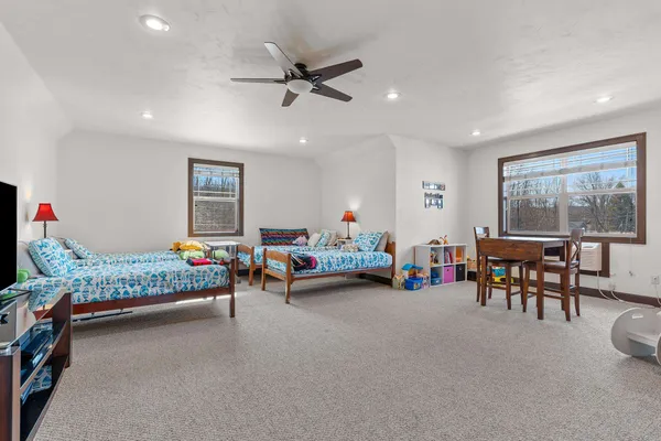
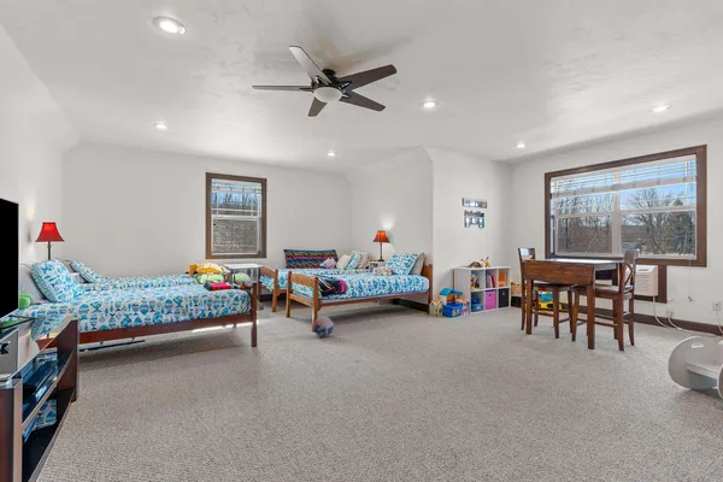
+ ball (323, 325)
